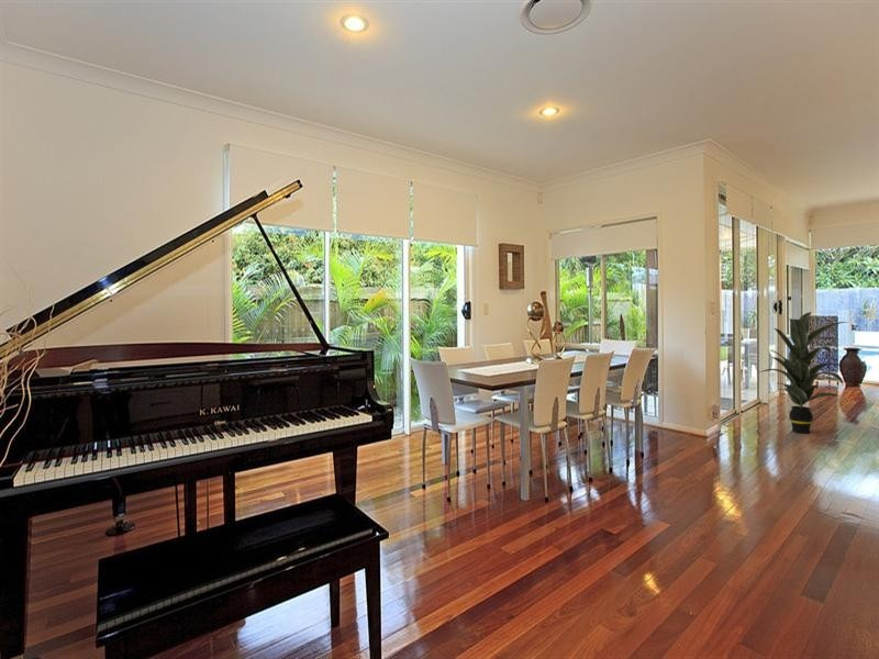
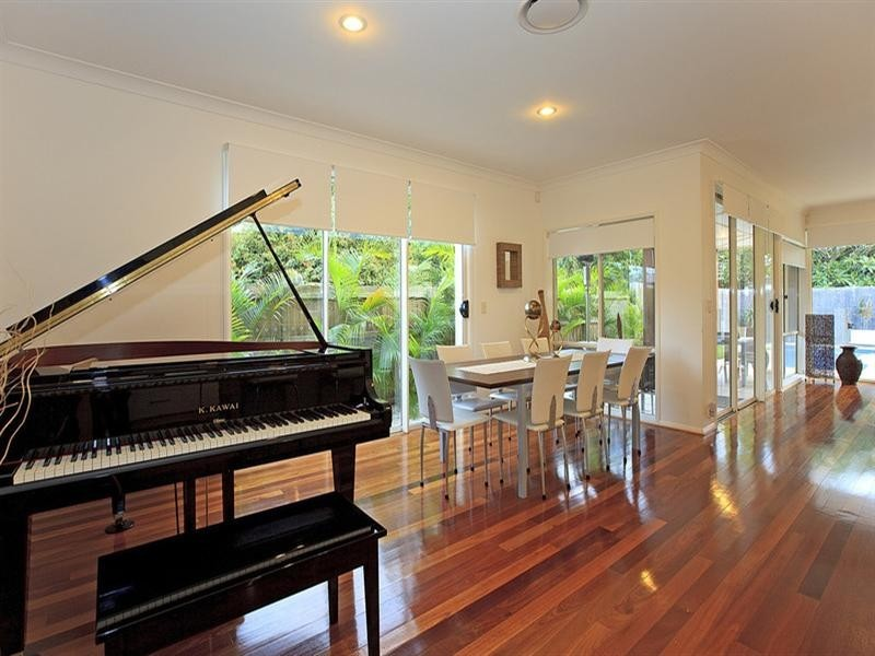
- indoor plant (805, 371)
